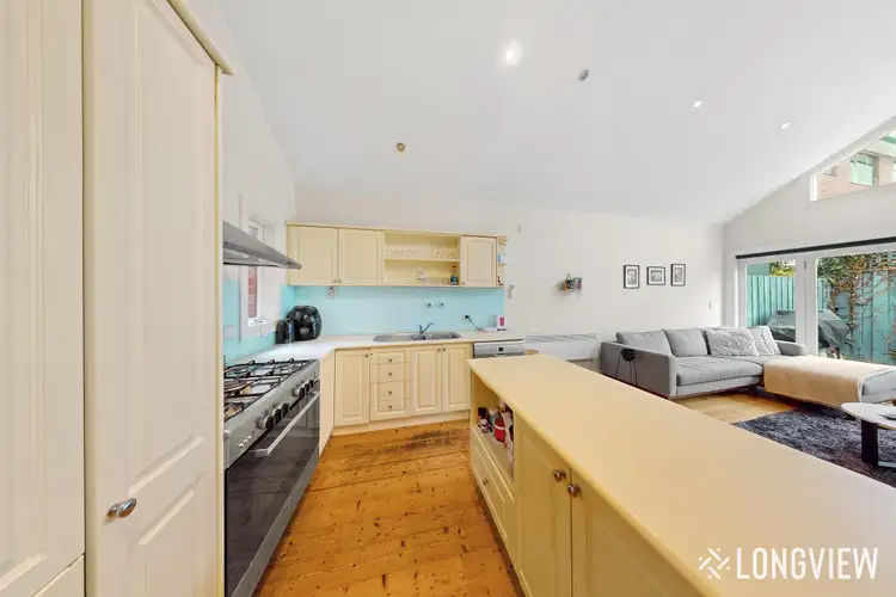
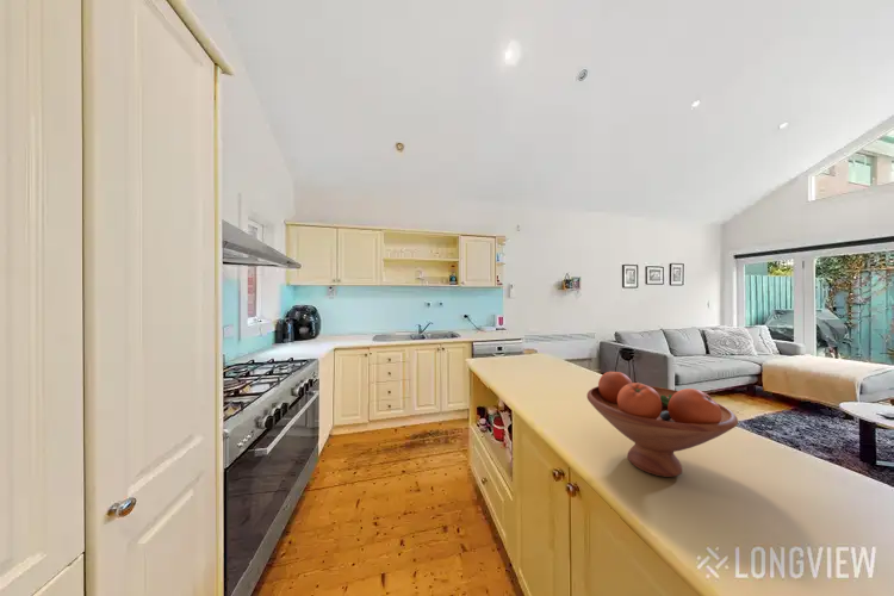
+ fruit bowl (653, 420)
